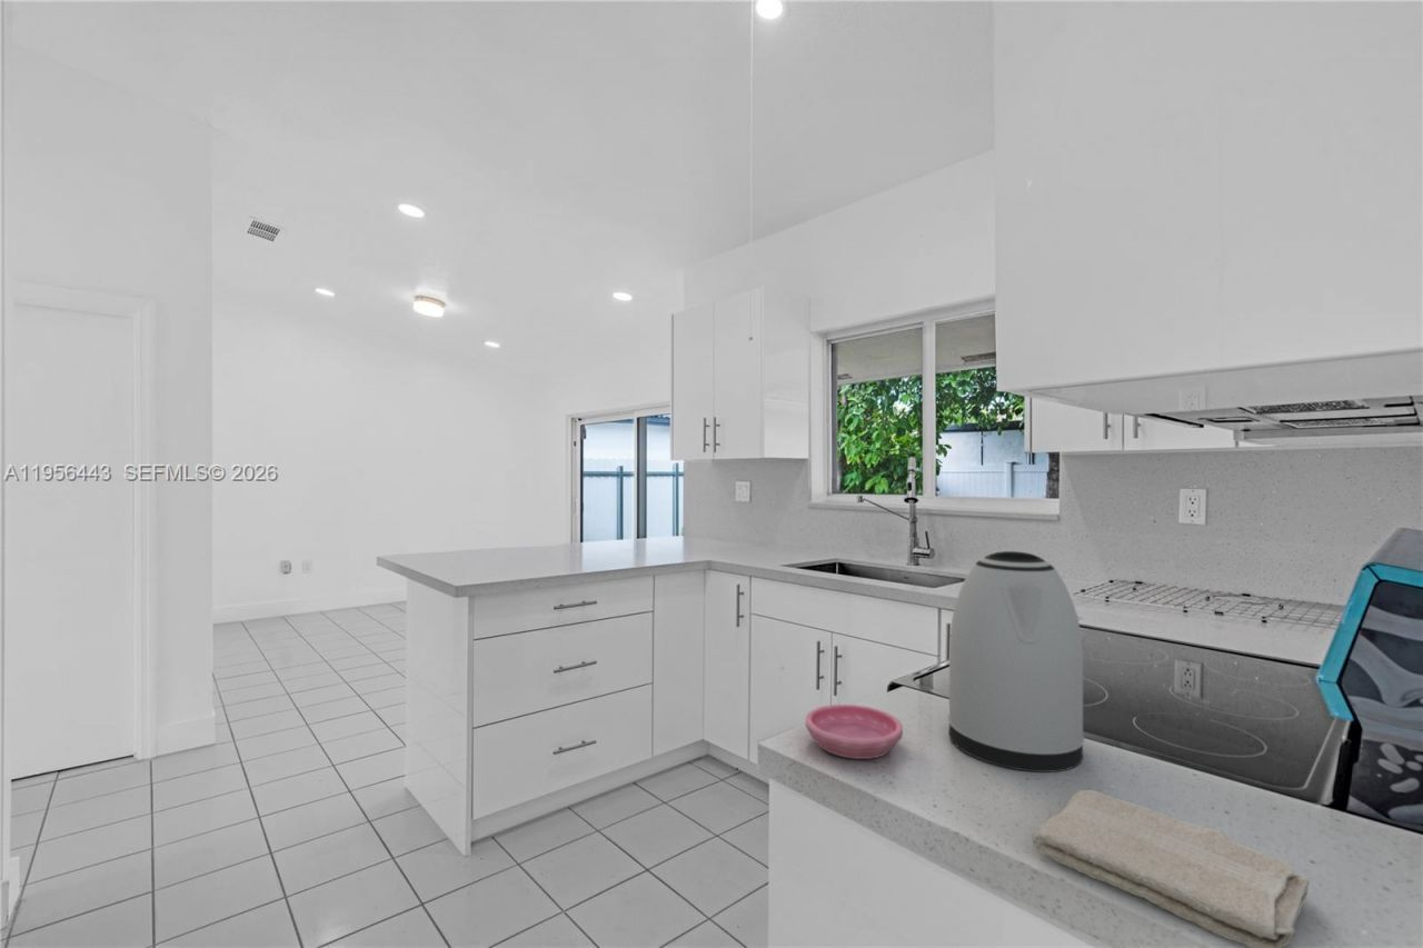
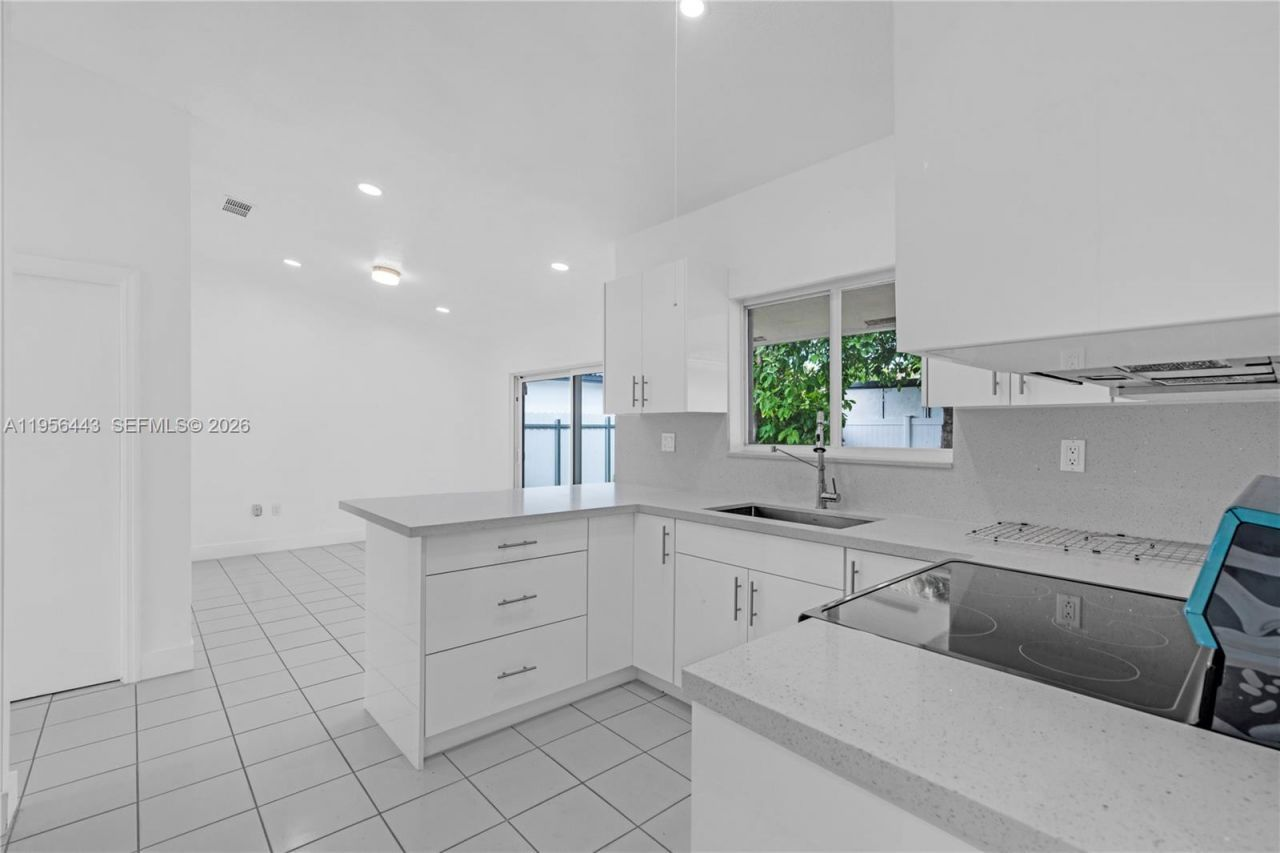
- kettle (1007, 641)
- saucer (853, 731)
- washcloth (1162, 857)
